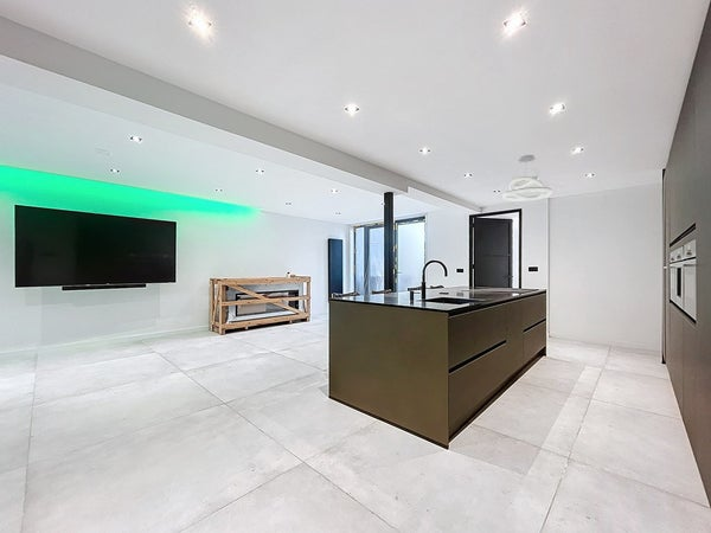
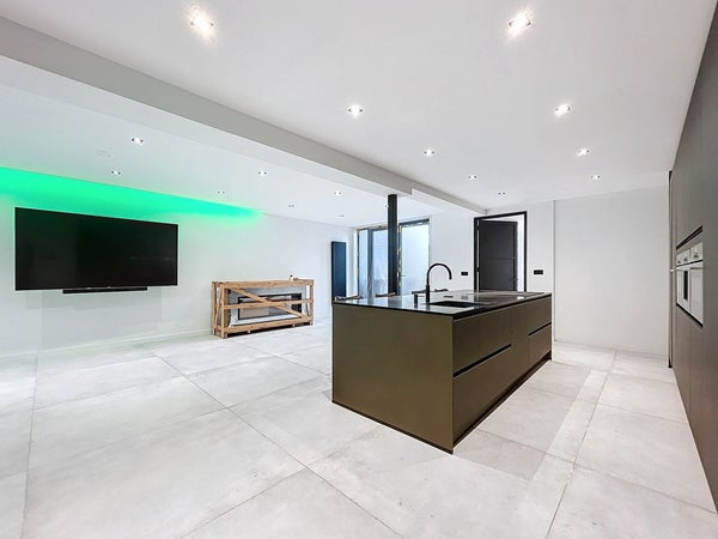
- pendant light (526, 178)
